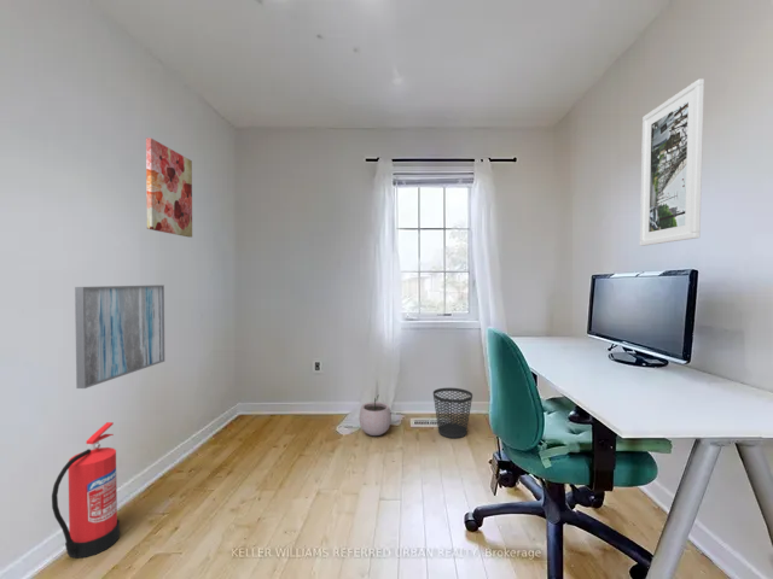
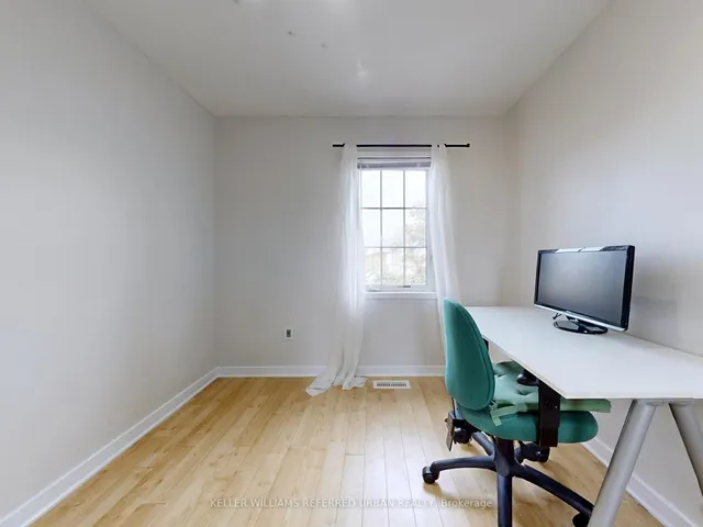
- fire extinguisher (83, 492)
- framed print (668, 171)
- wall art (126, 329)
- wastebasket (452, 413)
- plant pot (374, 414)
- wall art (170, 192)
